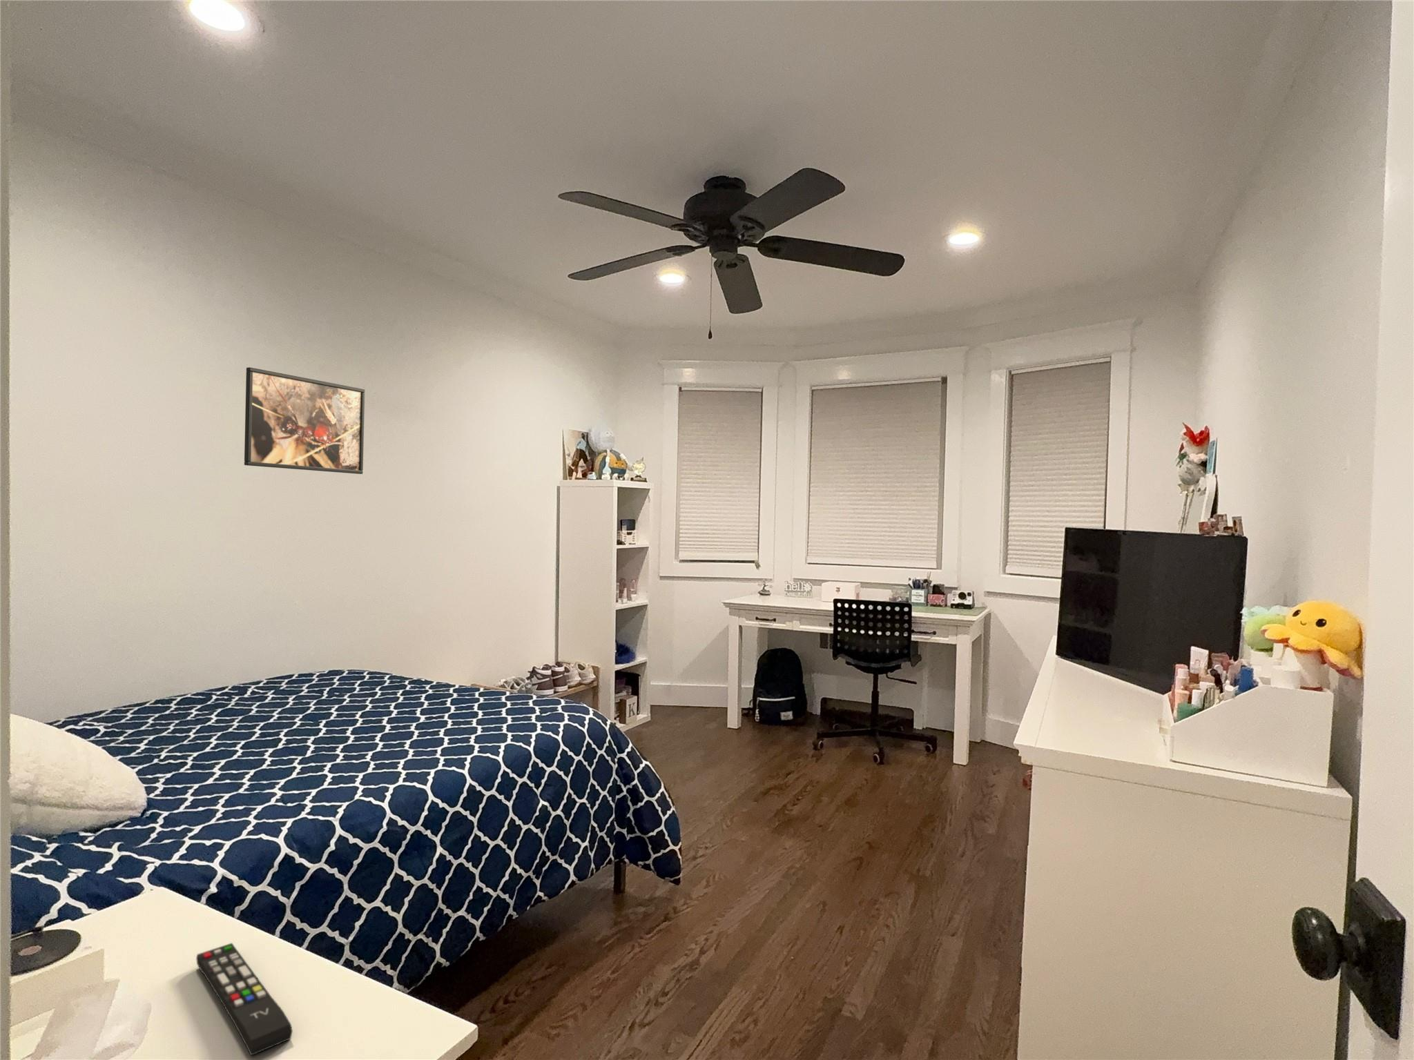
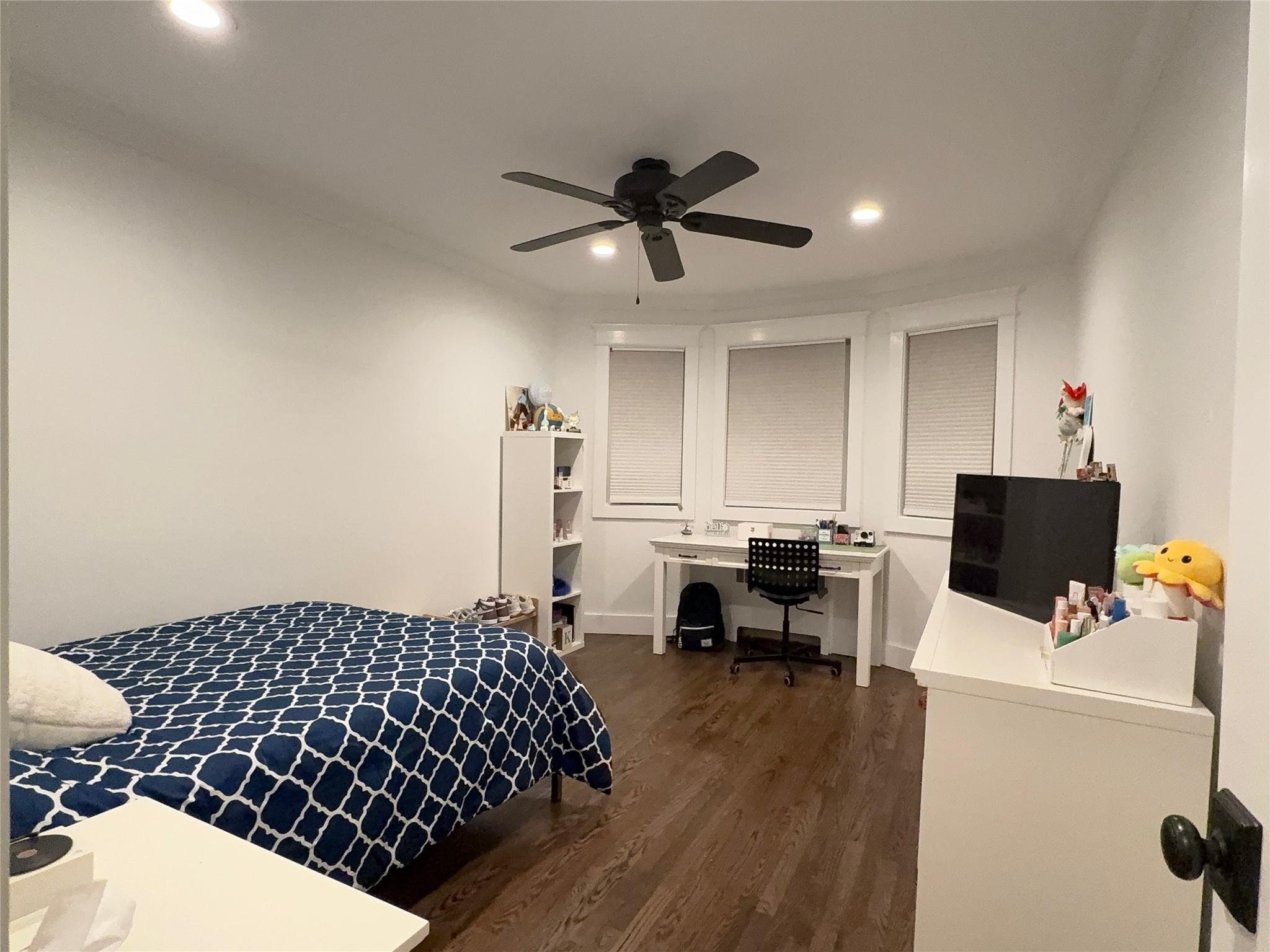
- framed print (308, 424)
- remote control (240, 991)
